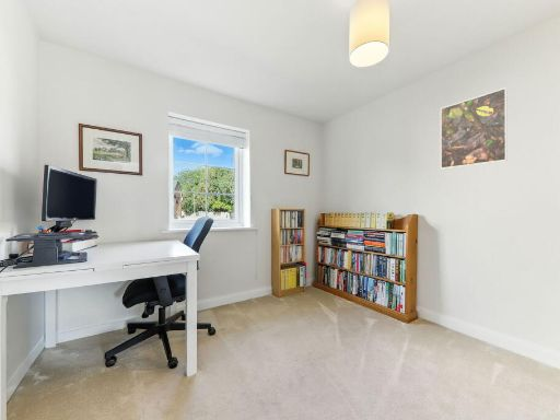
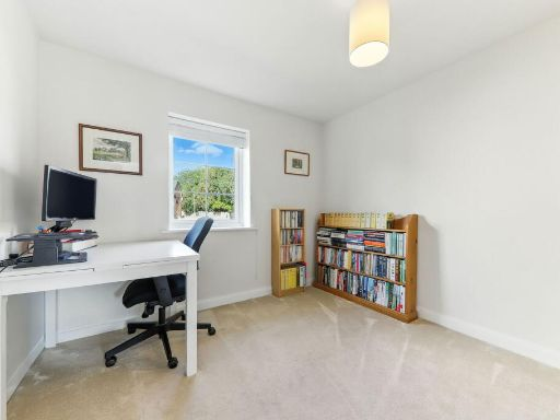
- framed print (470, 131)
